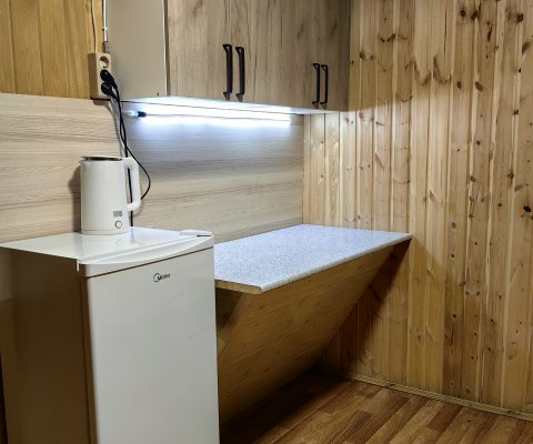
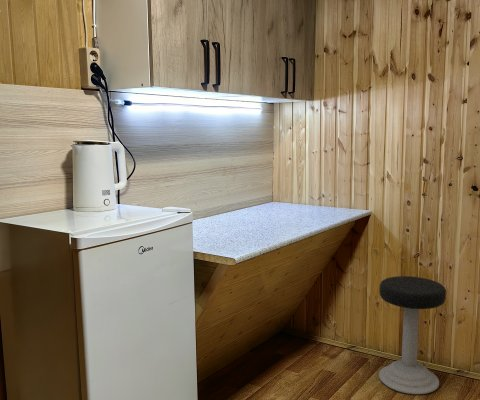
+ stool (410, 332)
